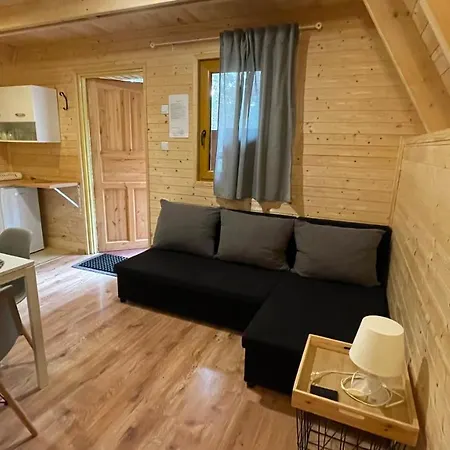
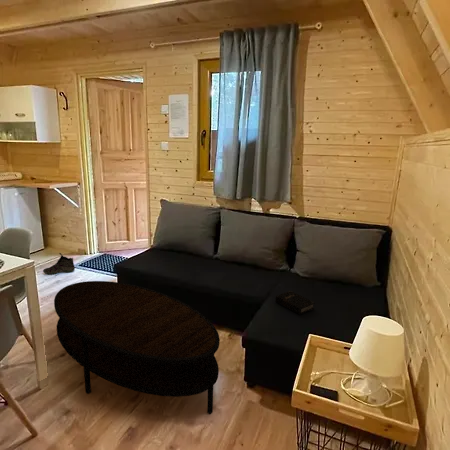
+ coffee table (130, 339)
+ sneaker (58, 262)
+ hardback book (294, 302)
